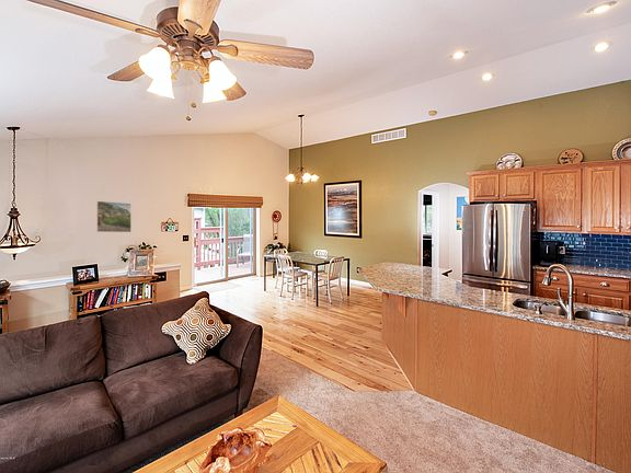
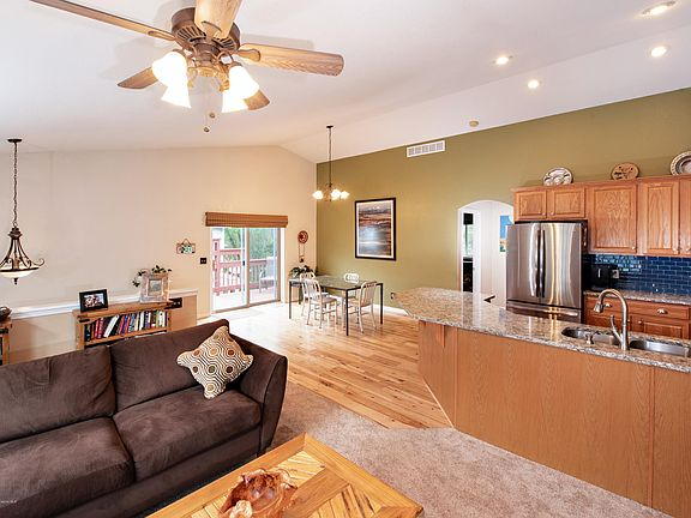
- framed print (114, 217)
